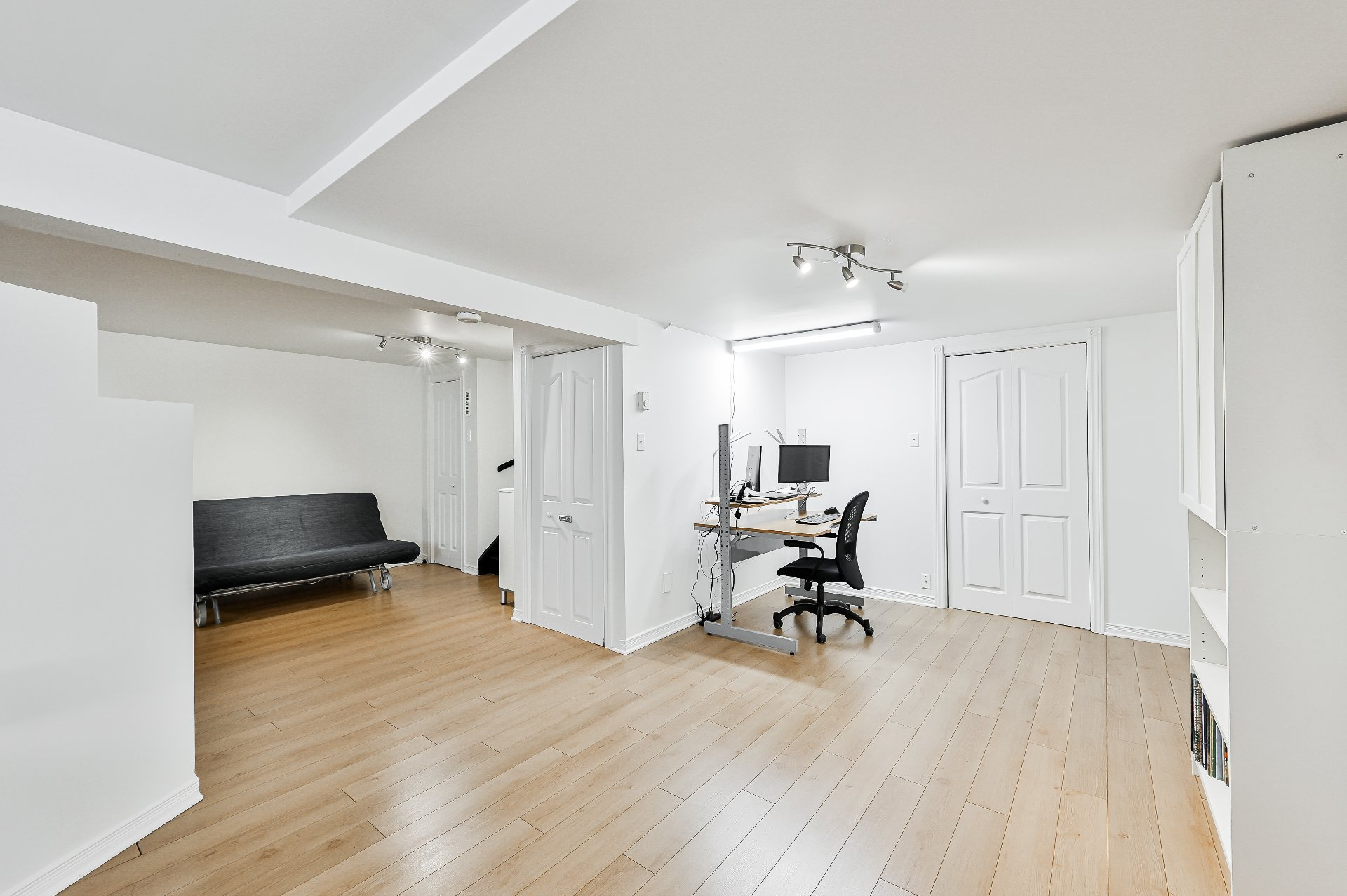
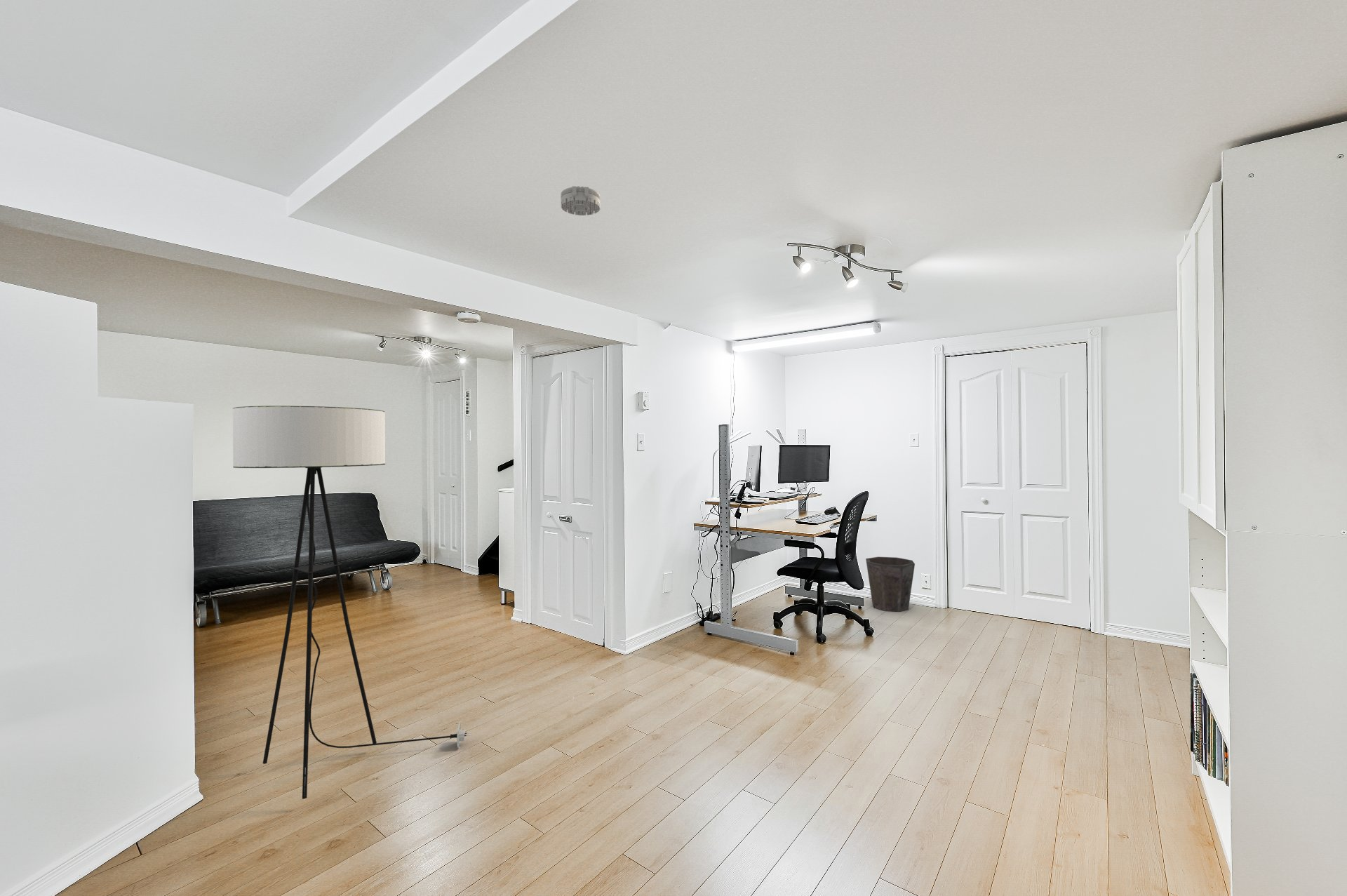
+ smoke detector (580, 200)
+ floor lamp (343, 591)
+ waste bin (890, 584)
